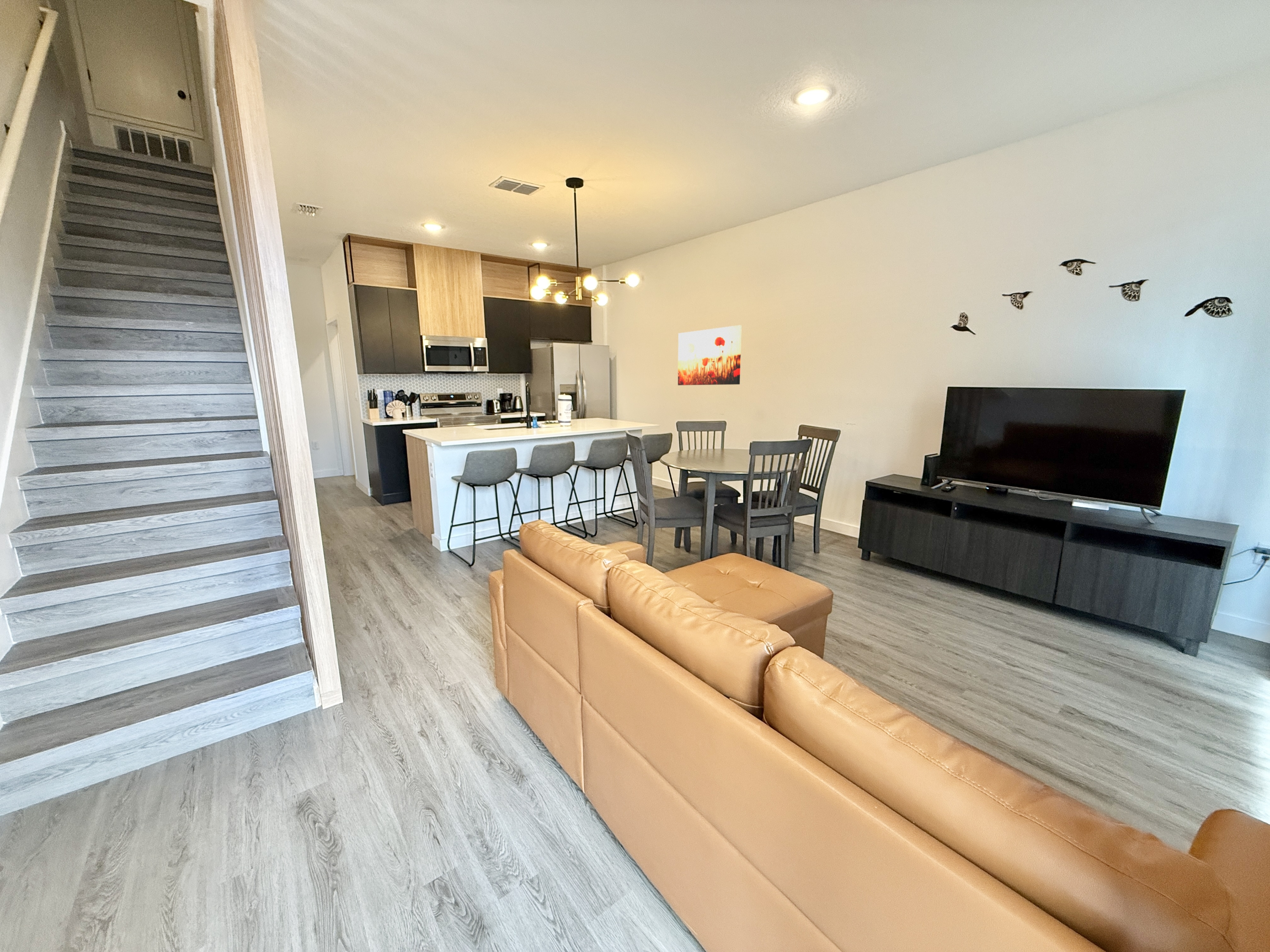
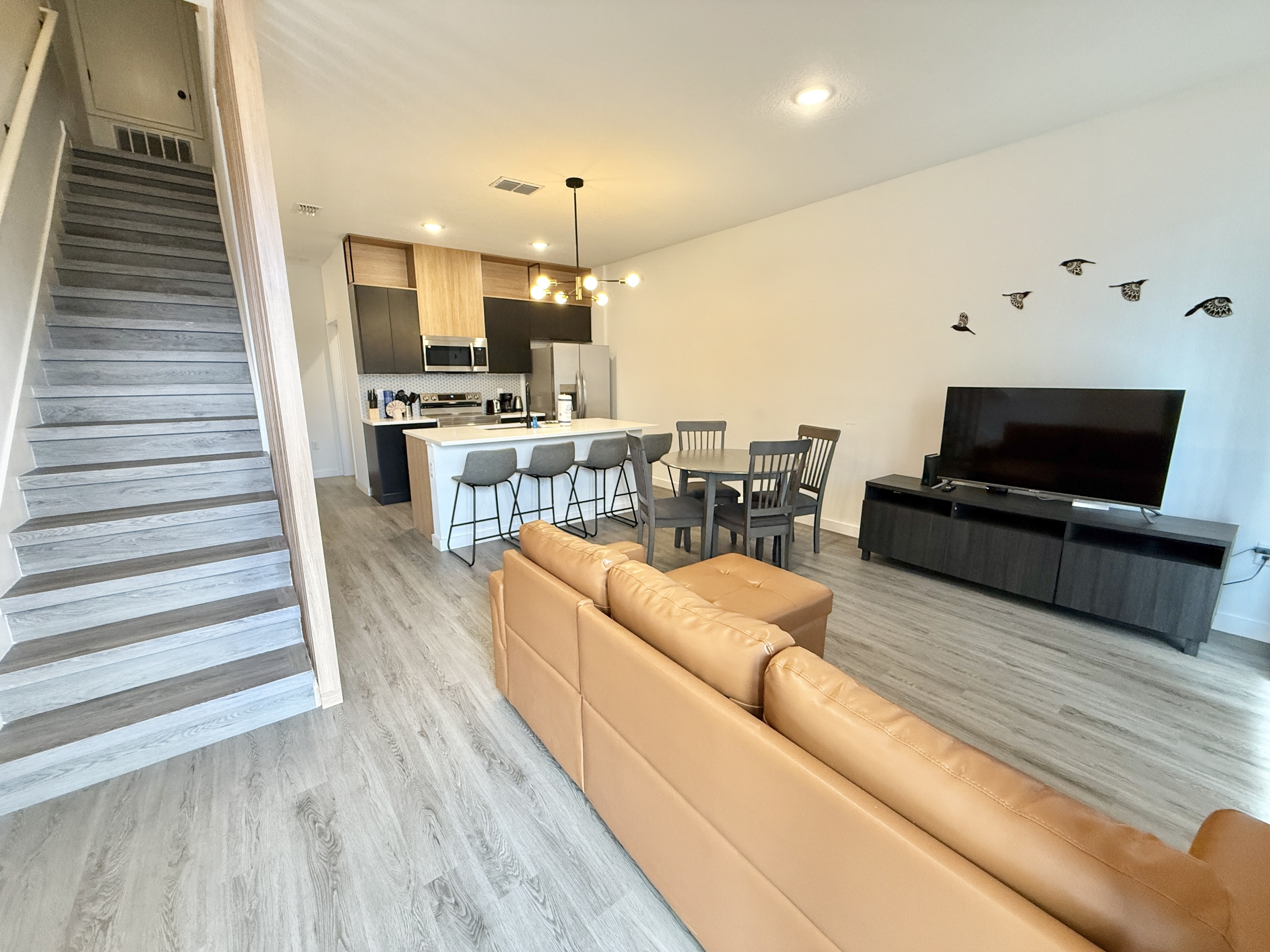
- wall art (707, 357)
